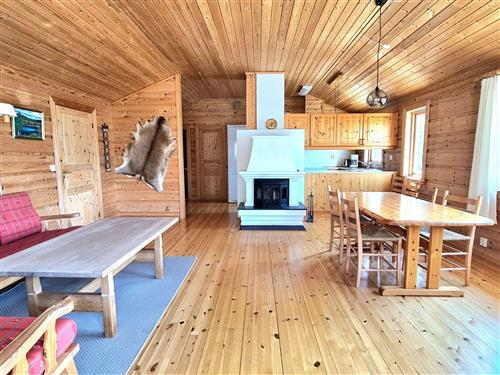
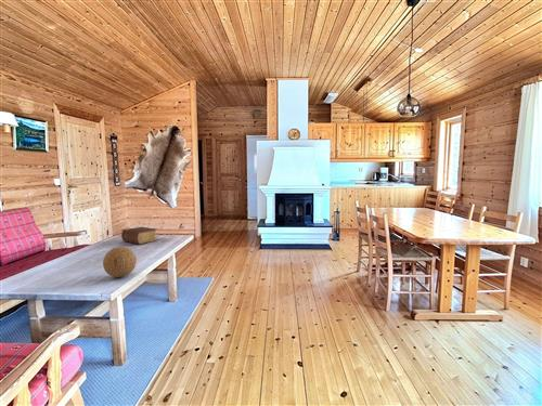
+ decorative ball (119, 261)
+ bible (140, 235)
